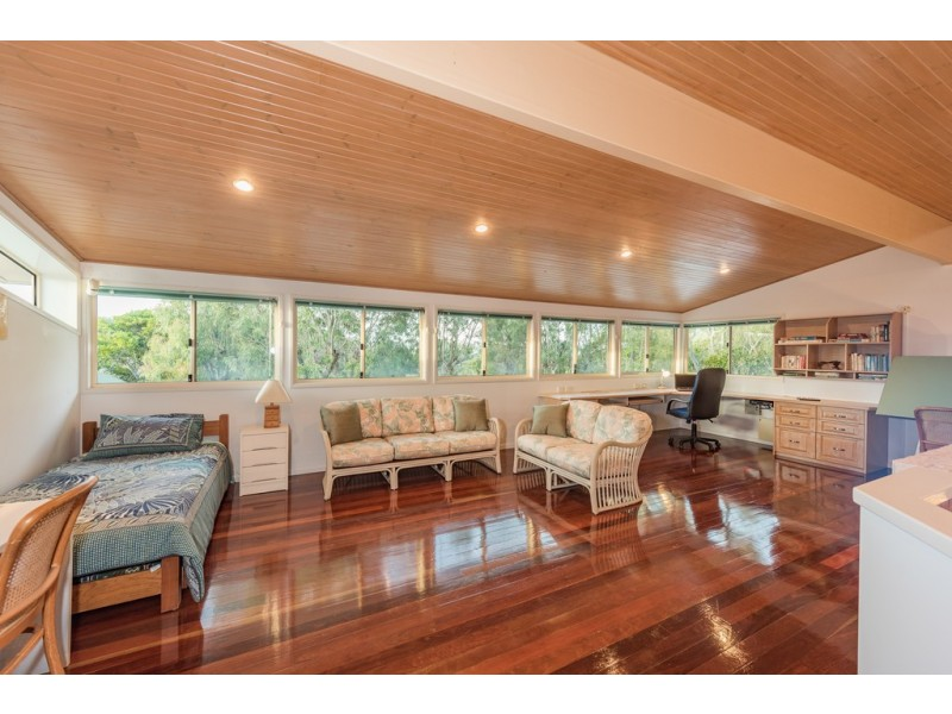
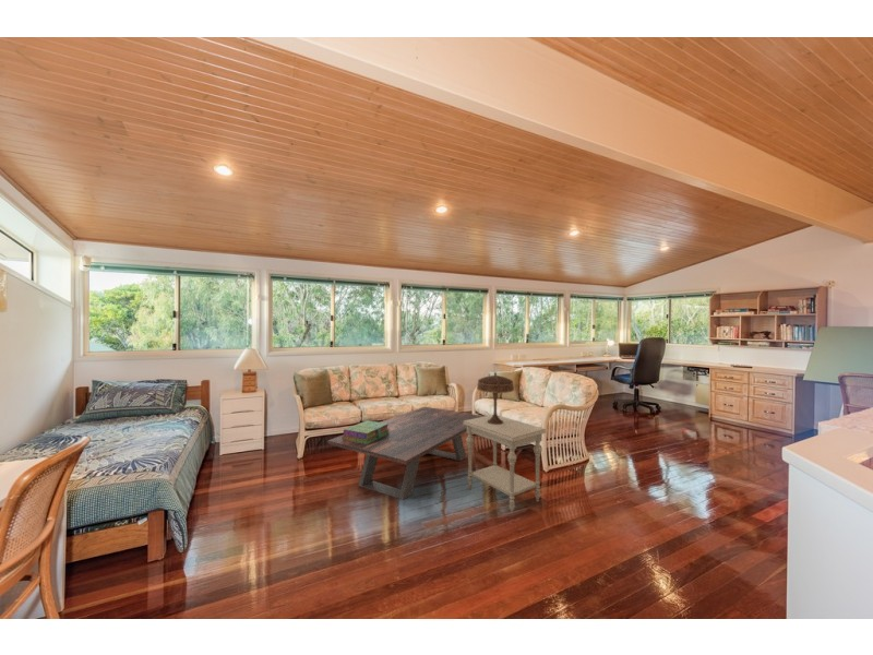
+ table lamp (494, 396)
+ side table (507, 457)
+ coffee table (417, 448)
+ stack of books (366, 431)
